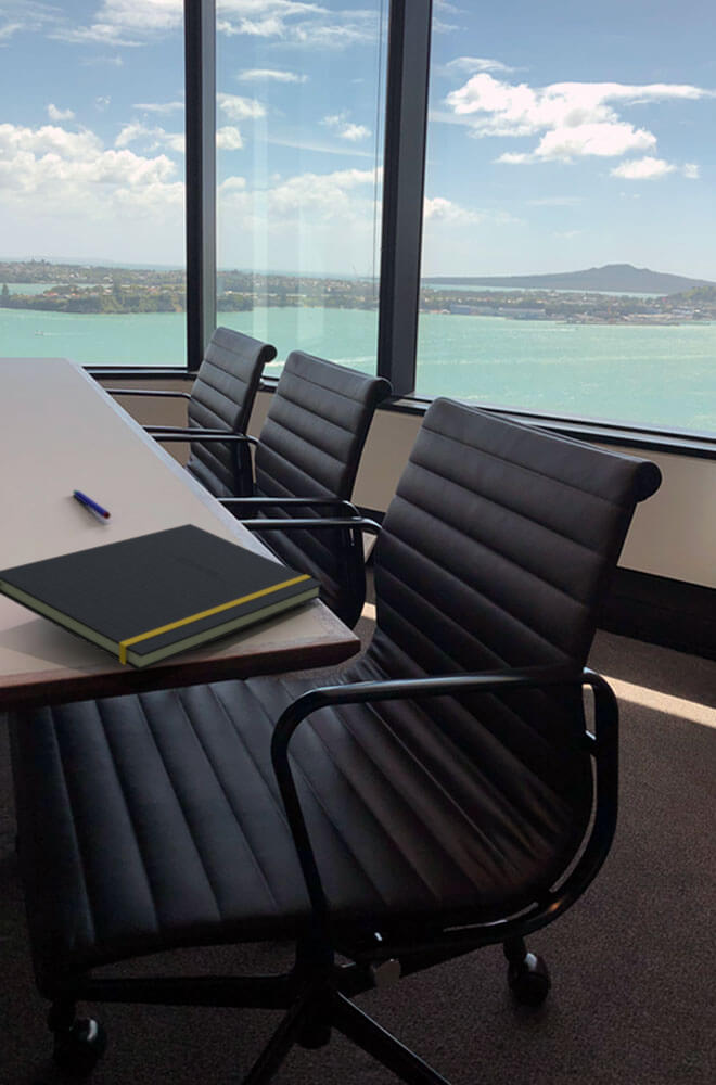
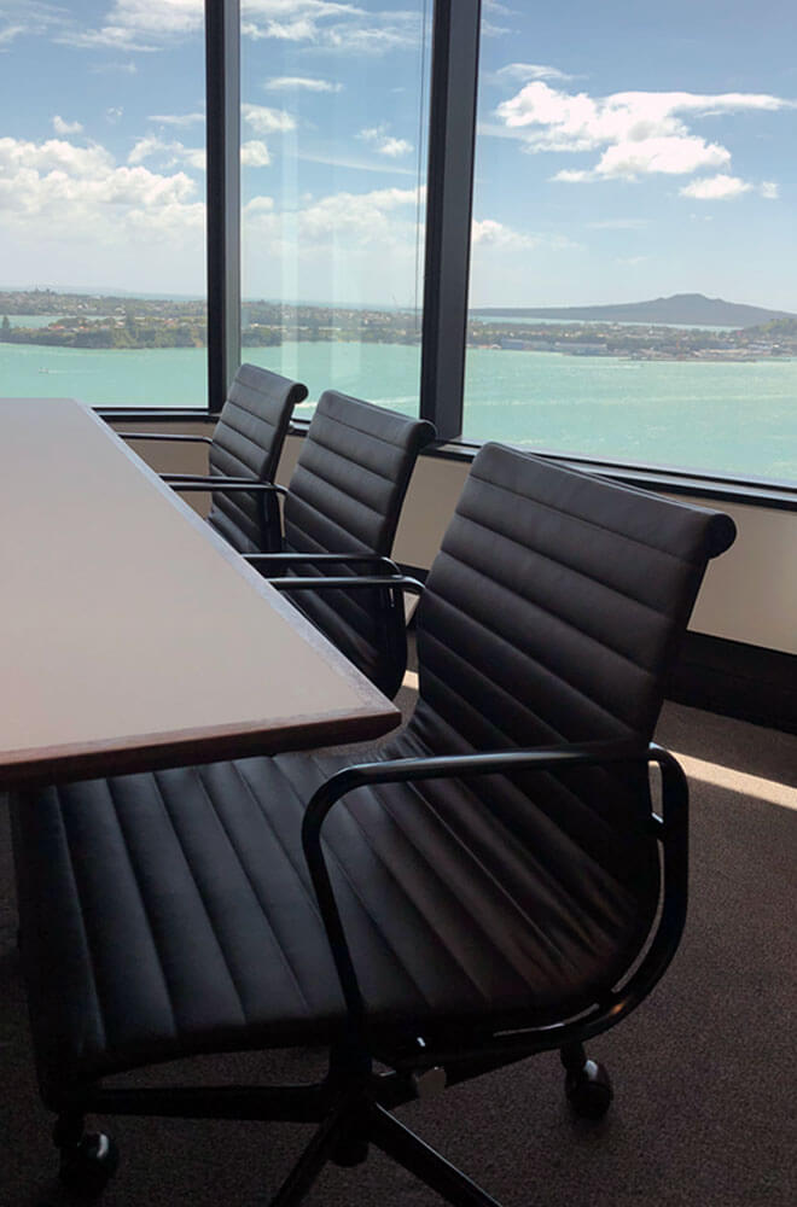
- pen (90, 502)
- notepad (168, 585)
